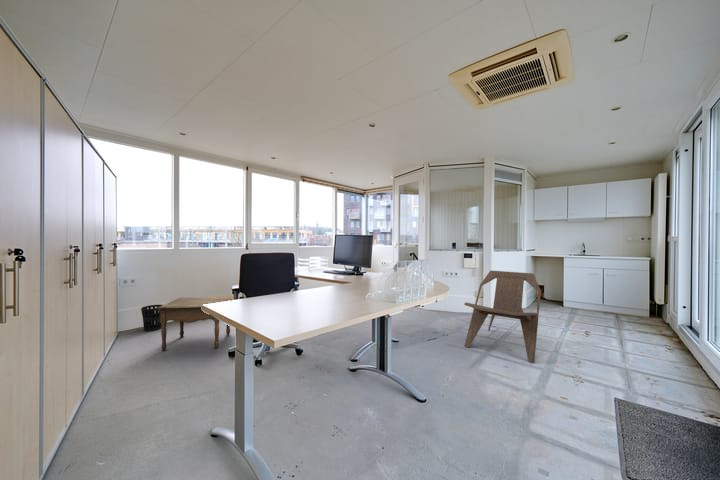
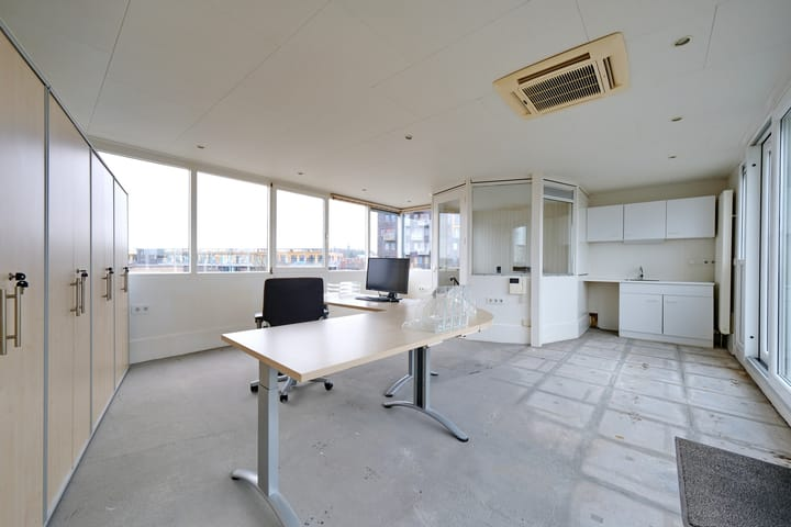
- side table (198, 320)
- wastebasket (153, 317)
- chair (504, 308)
